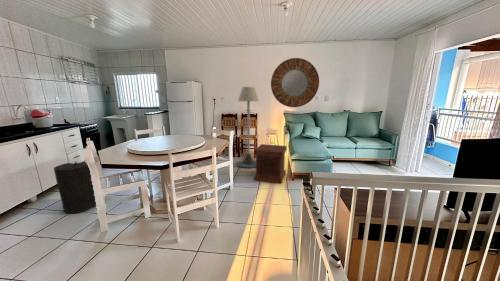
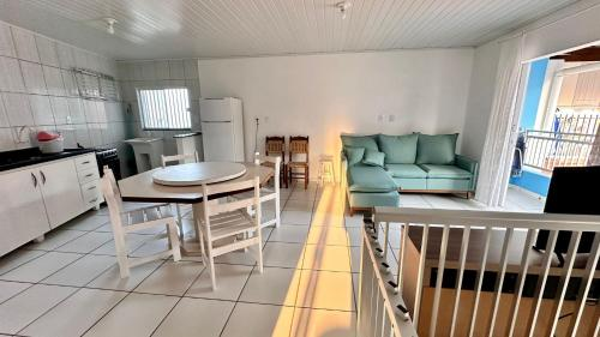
- home mirror (294, 83)
- floor lamp (248, 127)
- trash can (79, 184)
- side table (270, 162)
